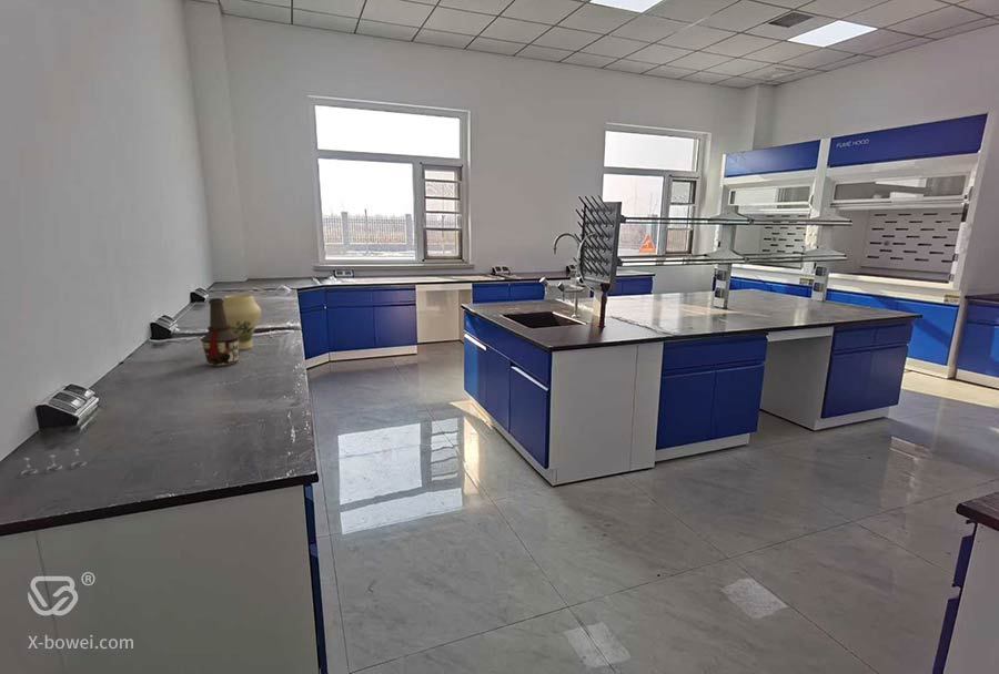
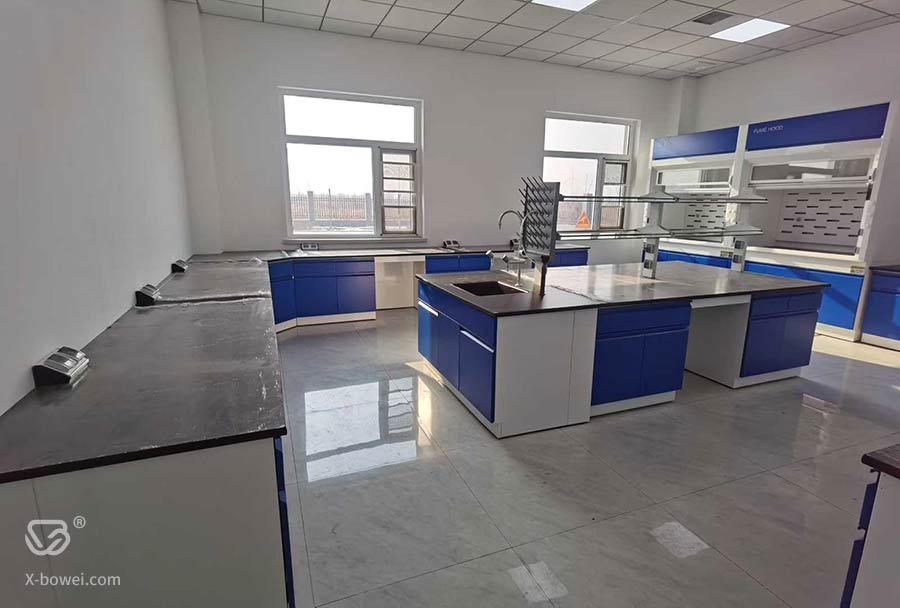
- pendant light (53, 460)
- vase (241, 321)
- bottle (219, 331)
